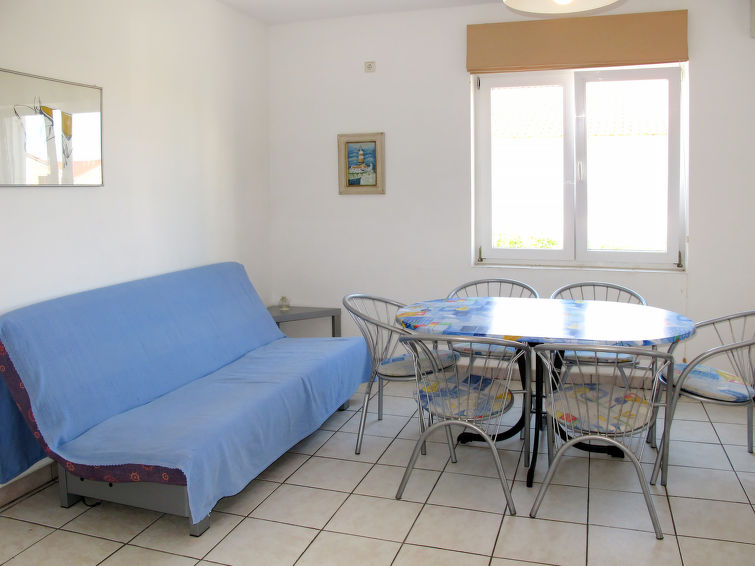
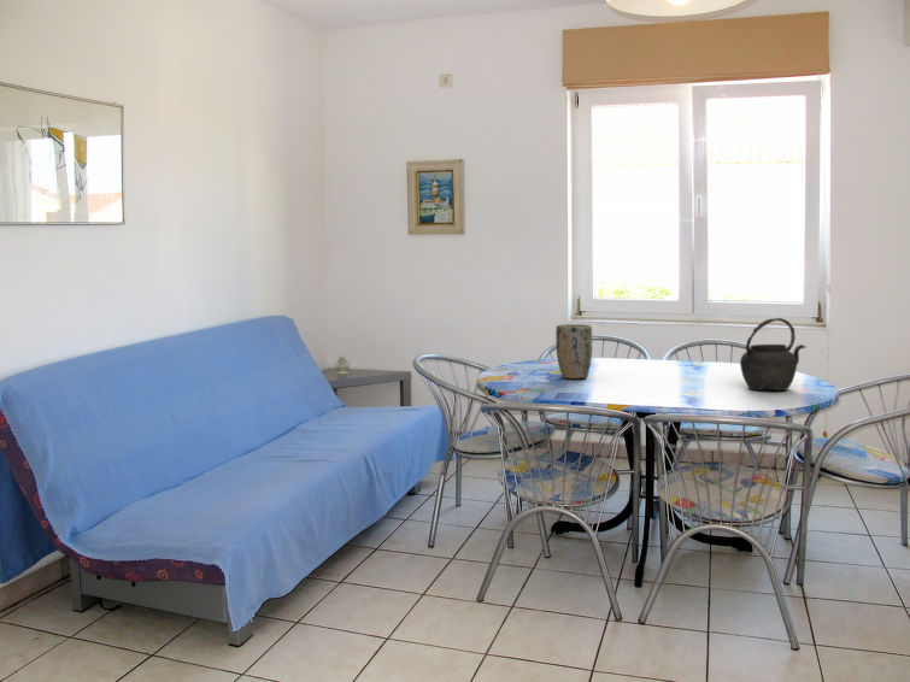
+ plant pot (574, 351)
+ kettle (775, 353)
